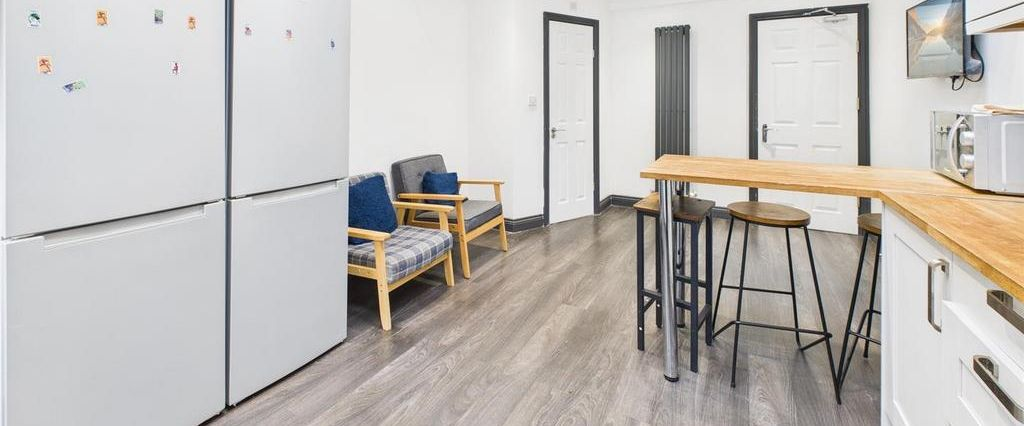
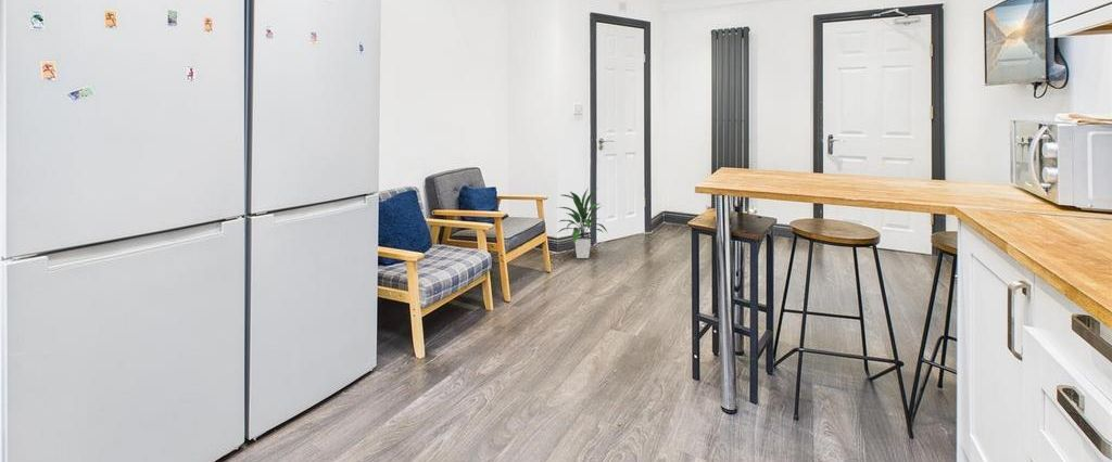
+ indoor plant (581, 222)
